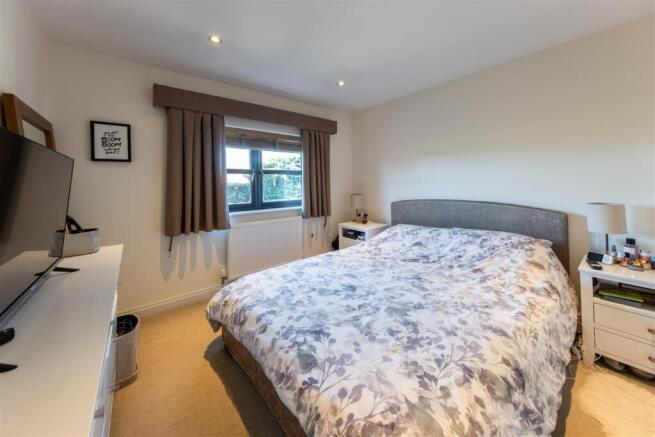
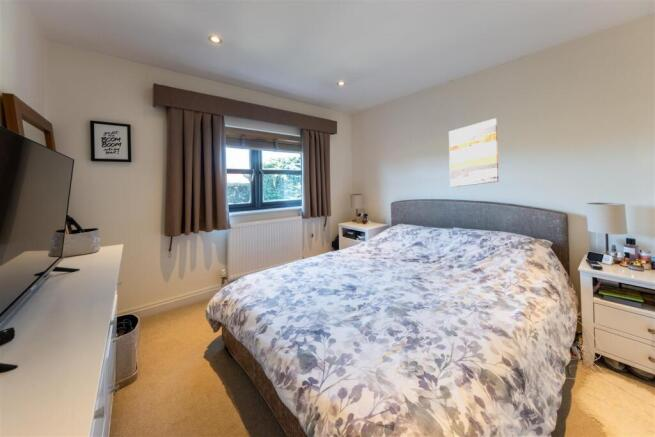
+ wall art (472, 155)
